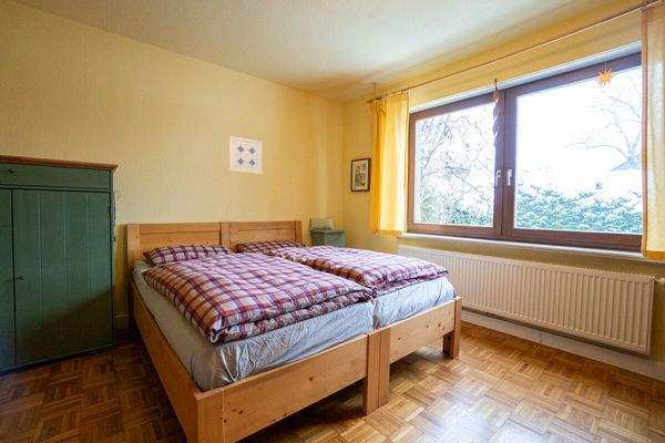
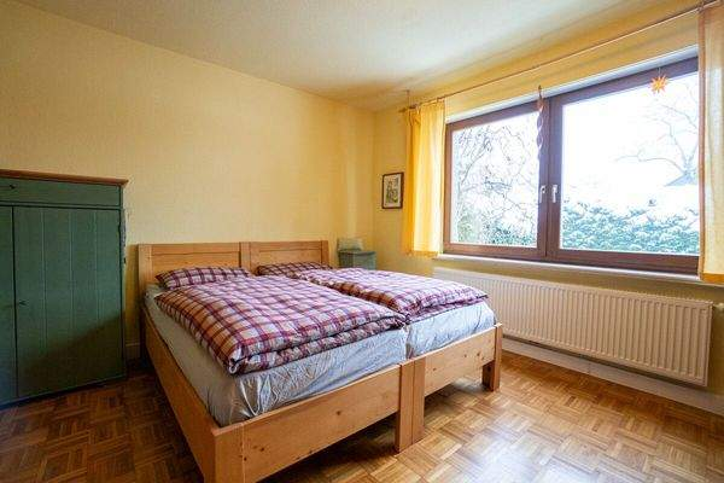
- wall art (246, 155)
